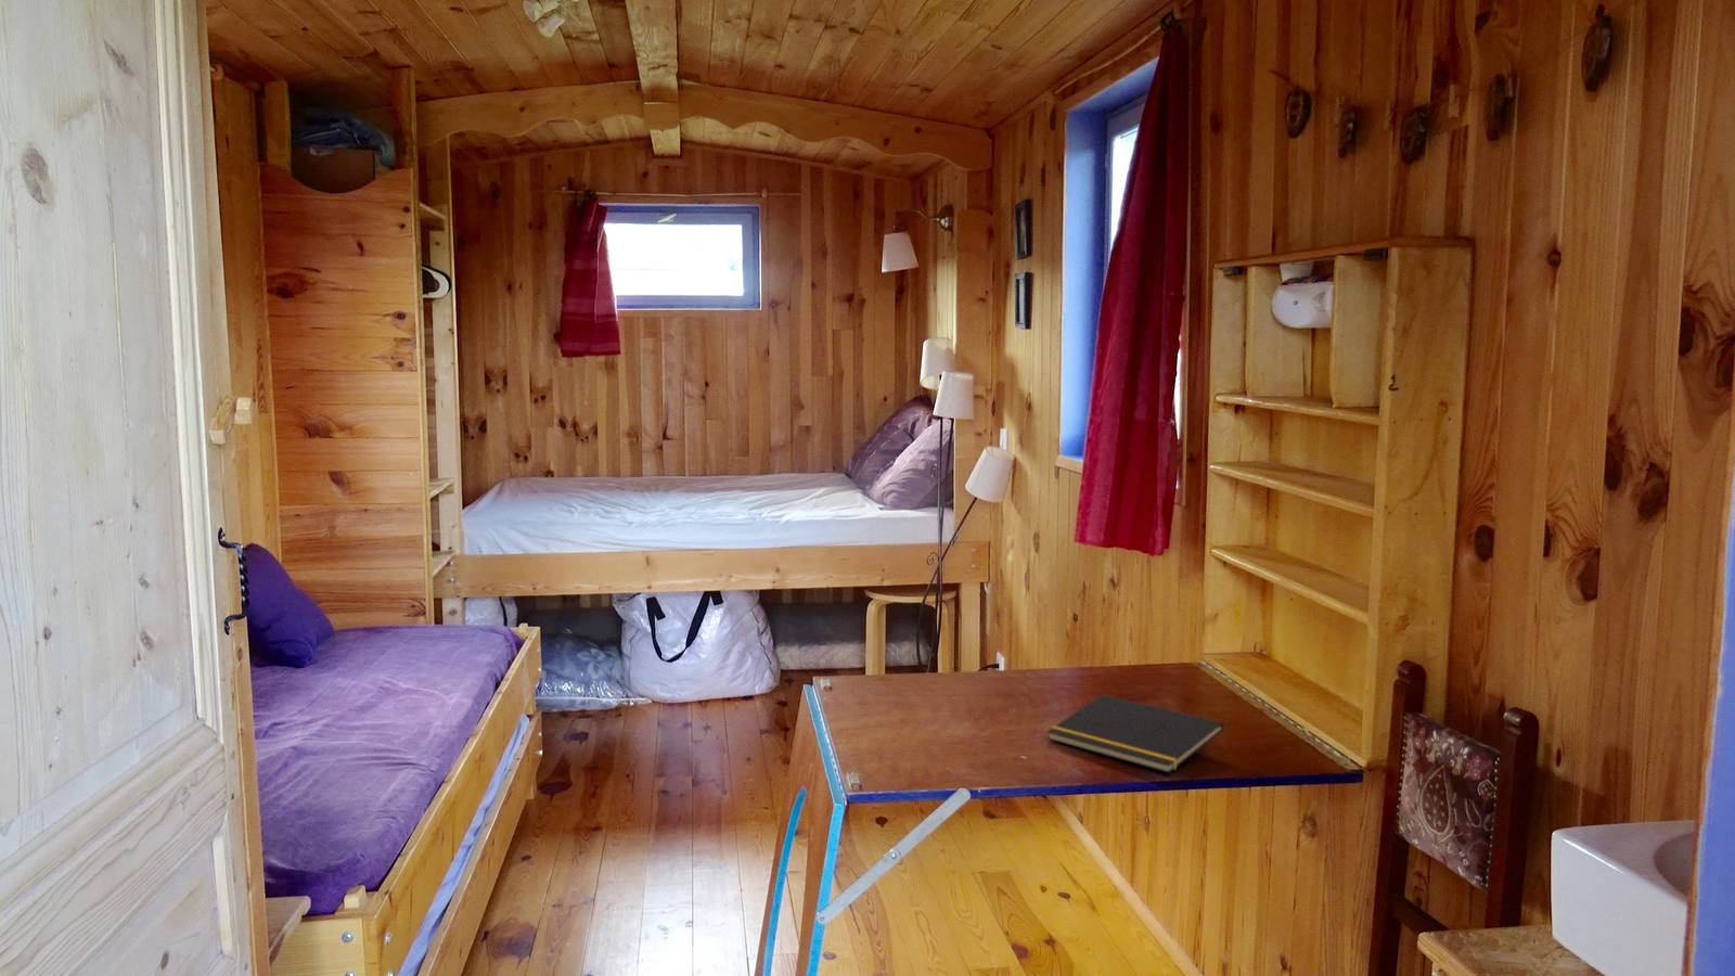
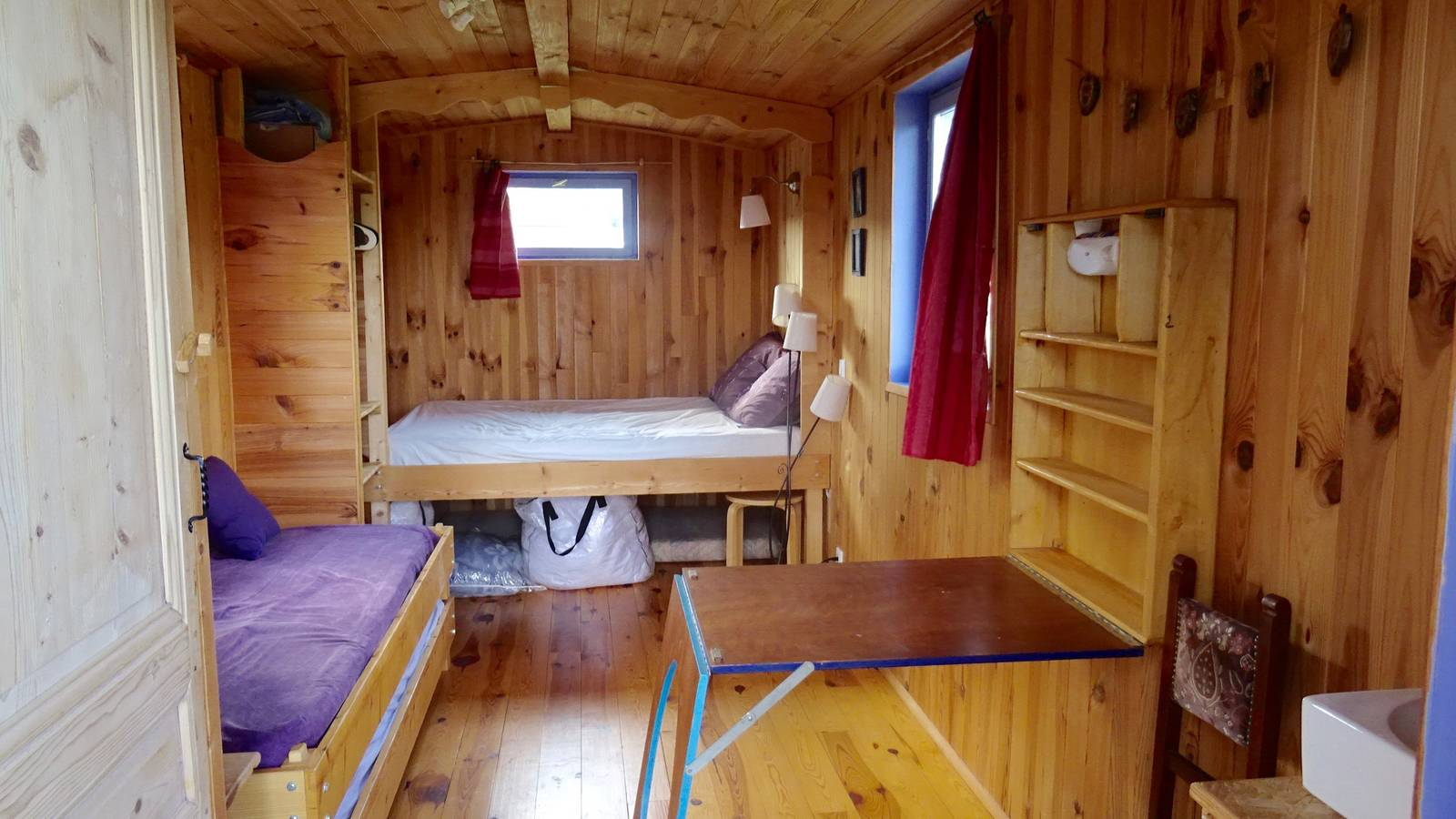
- notepad (1133, 729)
